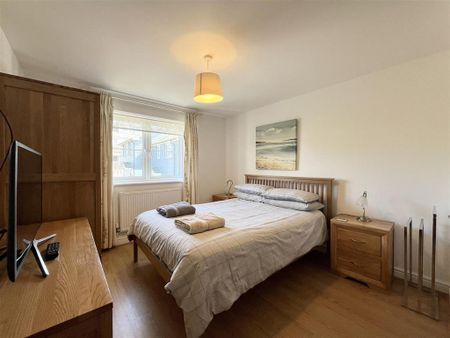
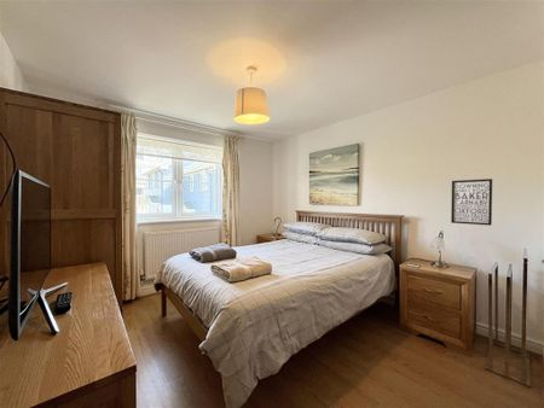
+ wall art (470, 202)
